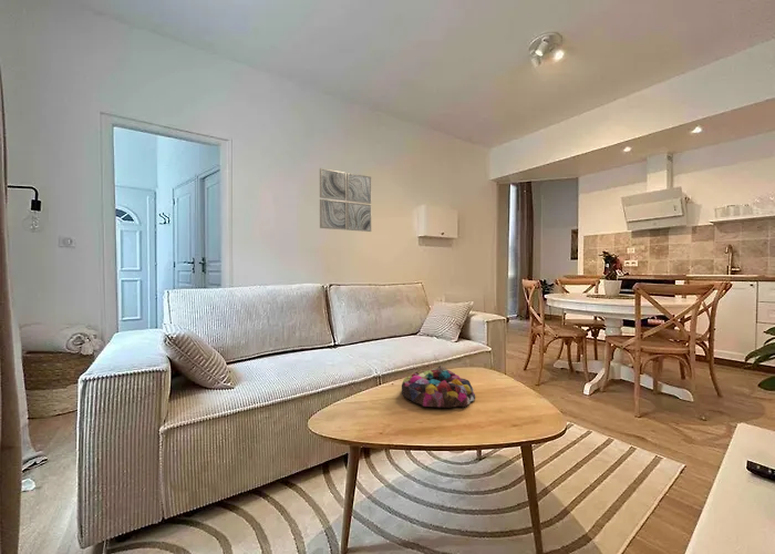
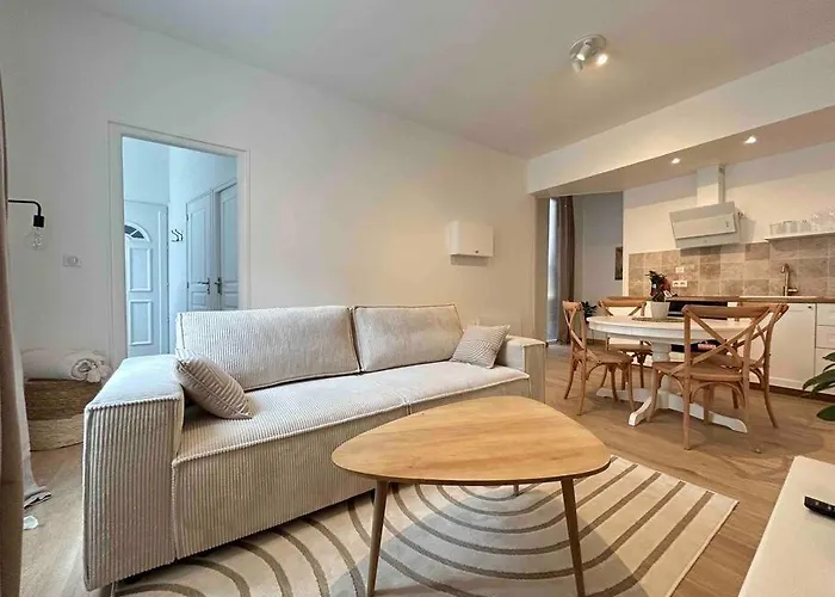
- wall art (345, 202)
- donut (436, 383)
